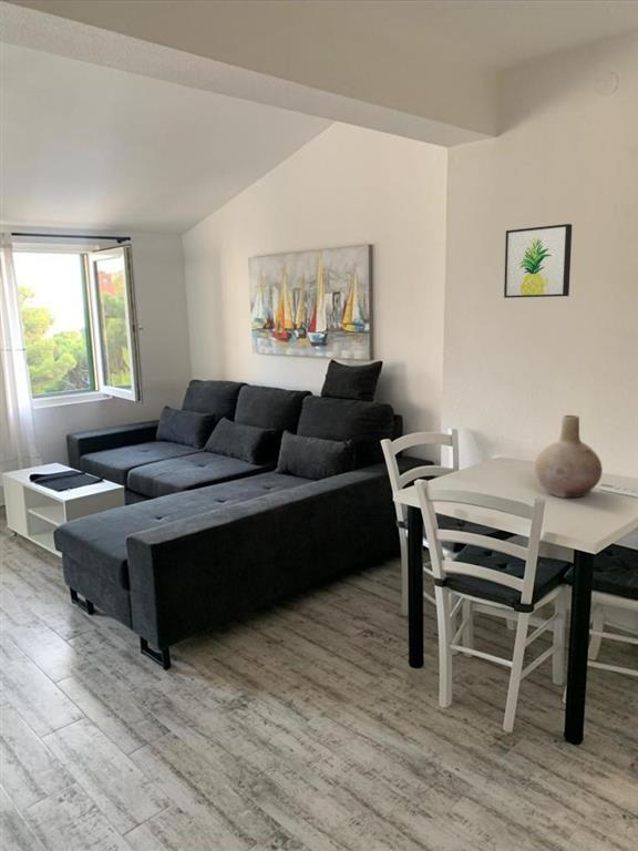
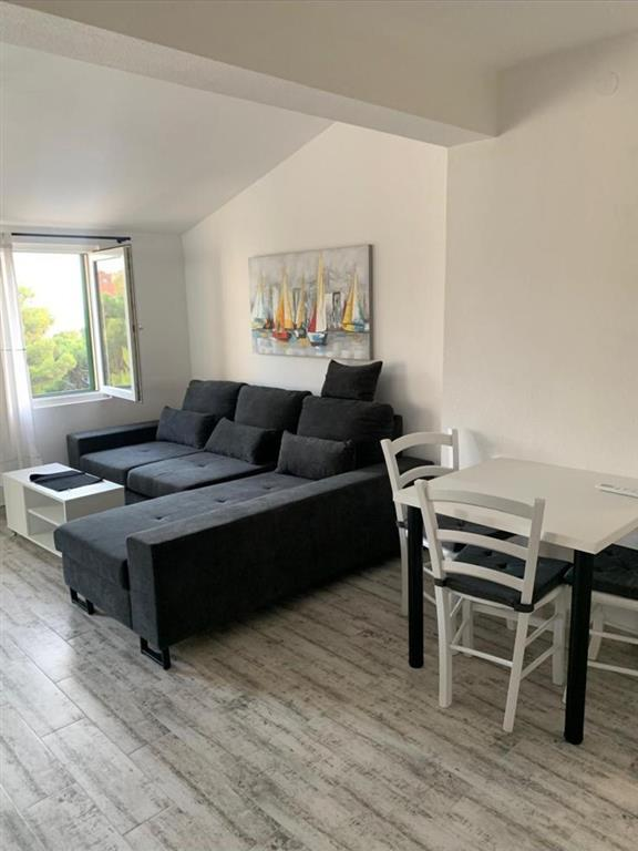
- wall art (536, 263)
- vase (568, 454)
